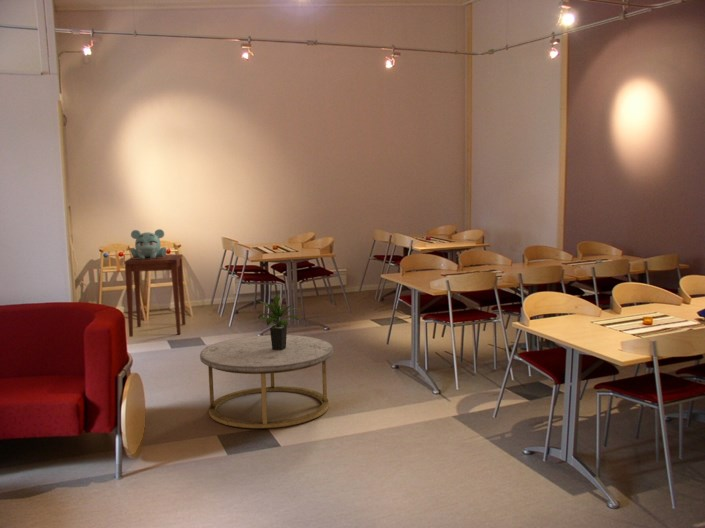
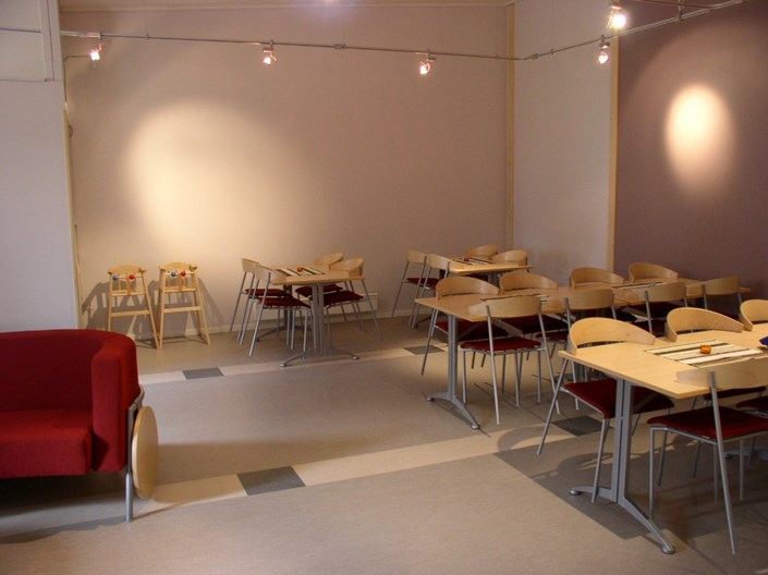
- side table (139, 294)
- teddy bear (147, 244)
- coffee table (265, 378)
- potted plant (278, 323)
